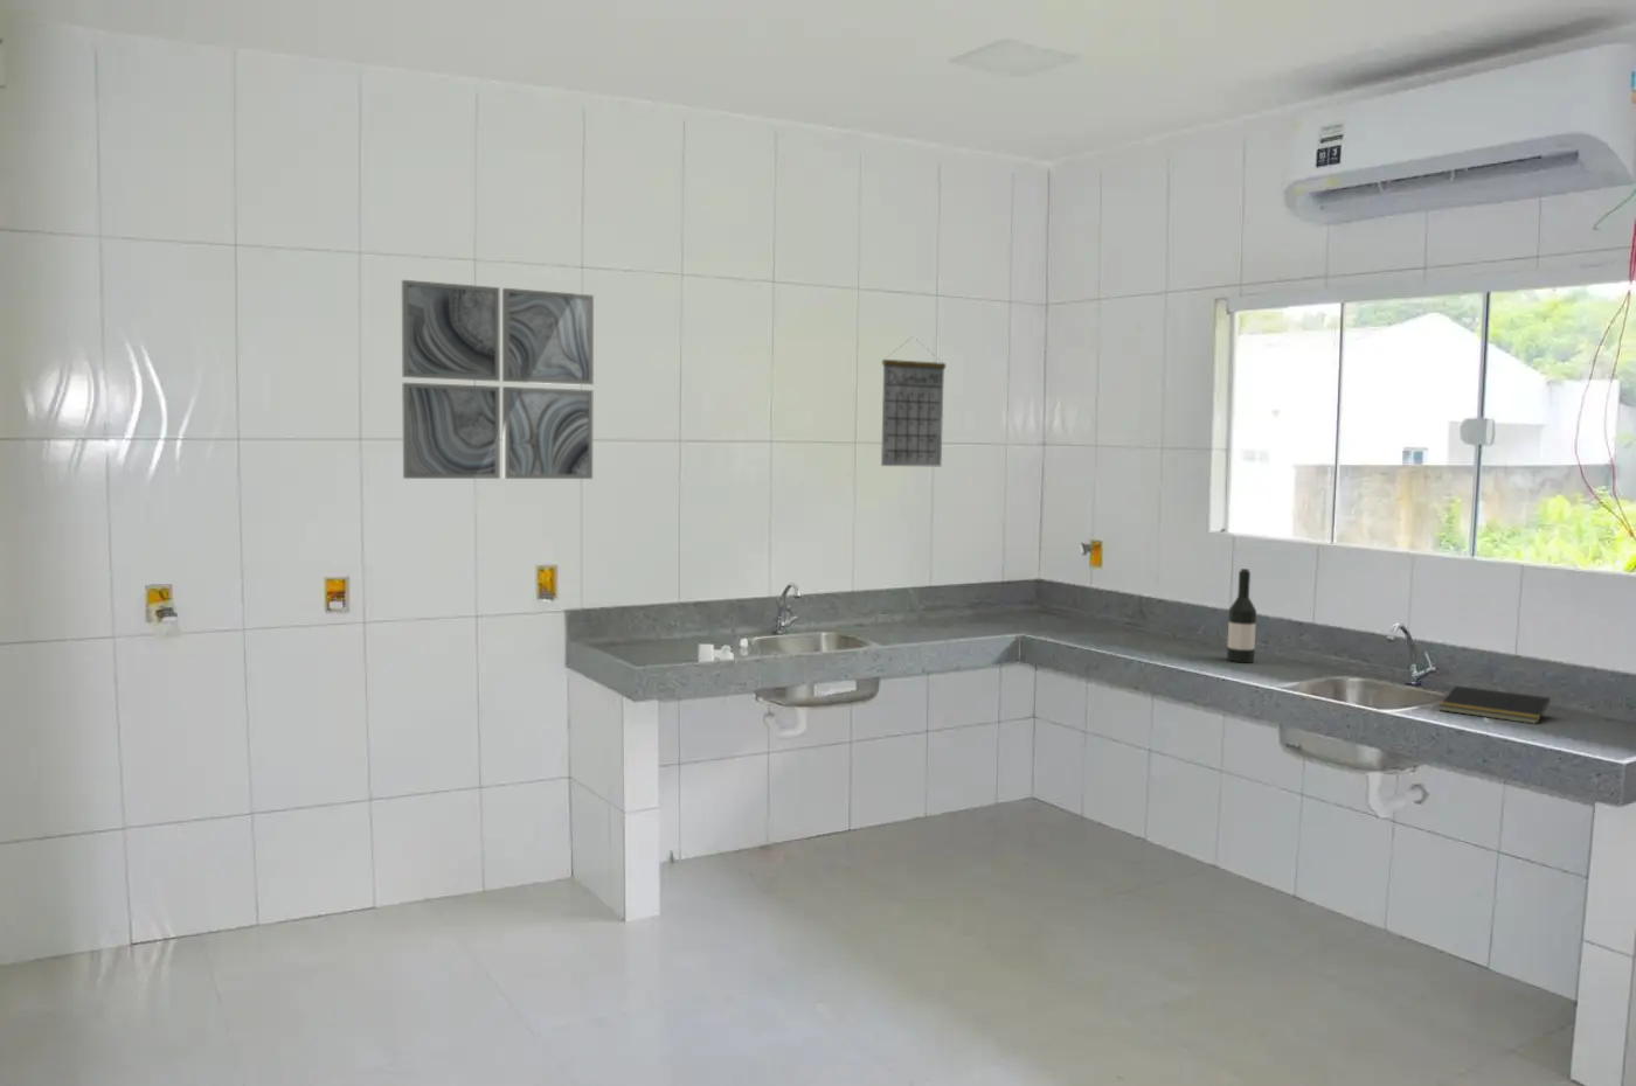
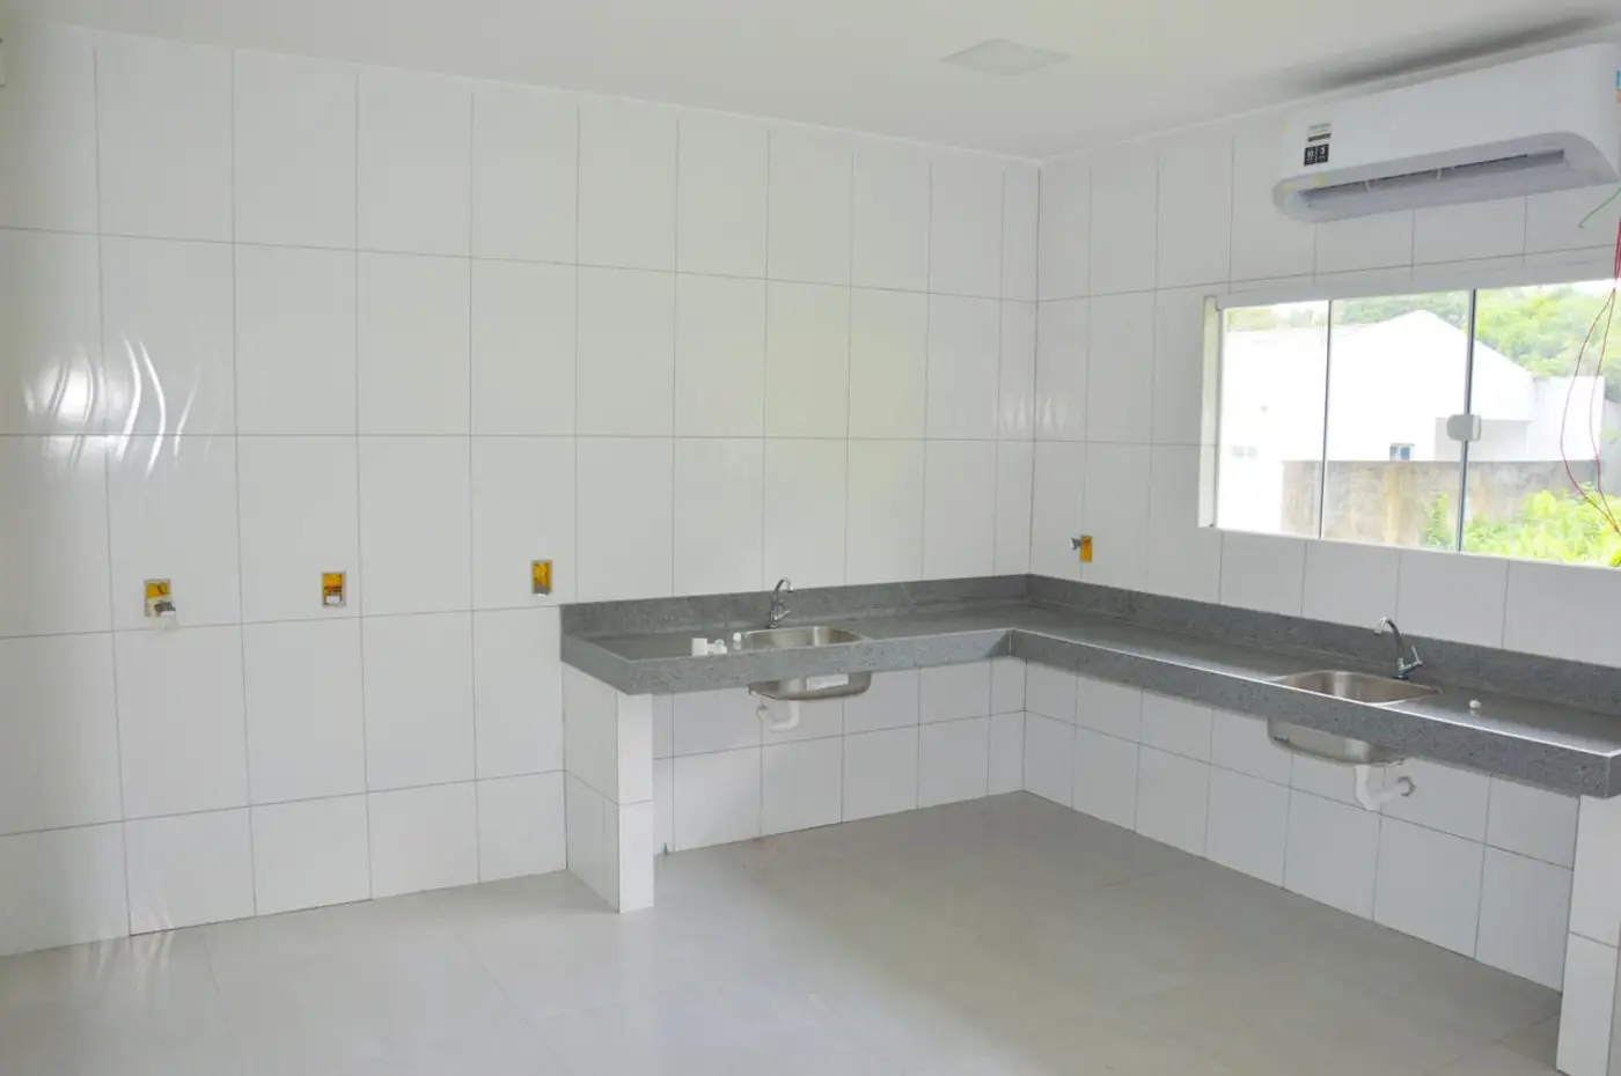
- calendar (913, 400)
- wall art (502, 381)
- notepad (1493, 703)
- wine bottle (1242, 615)
